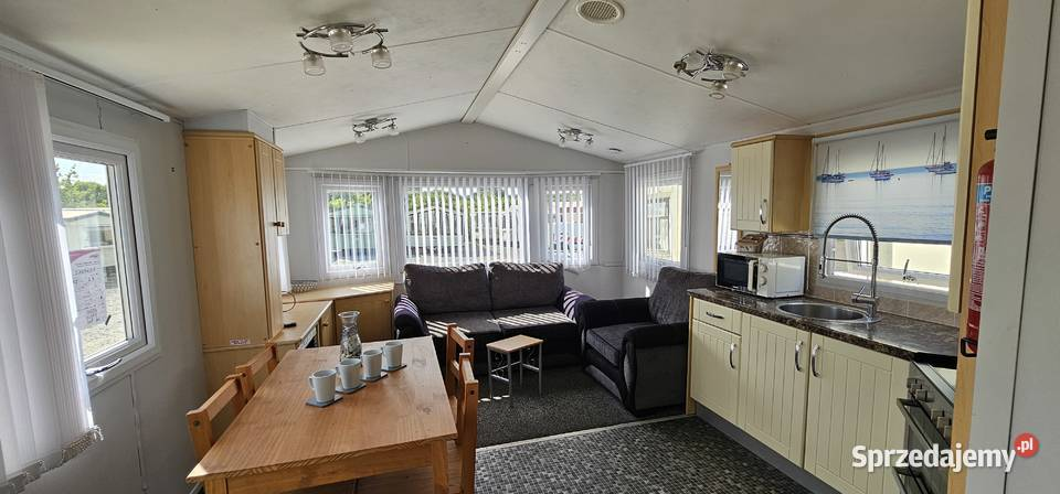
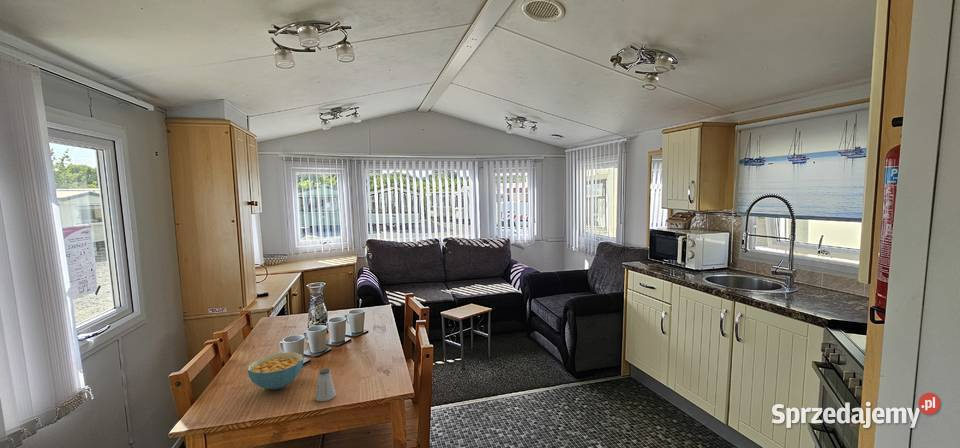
+ cereal bowl (276, 373)
+ saltshaker (324, 383)
